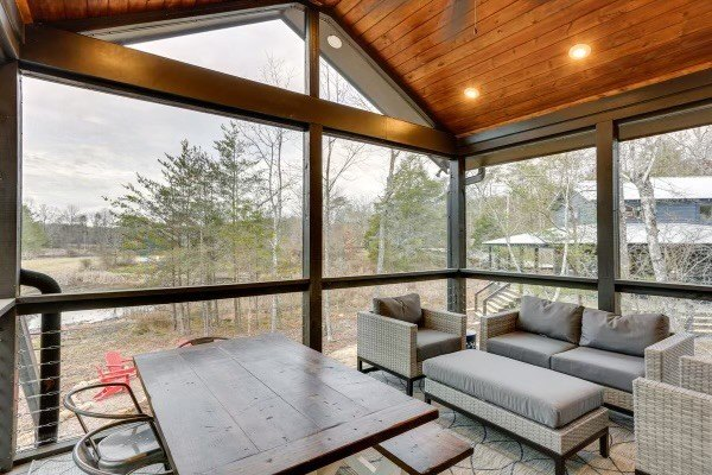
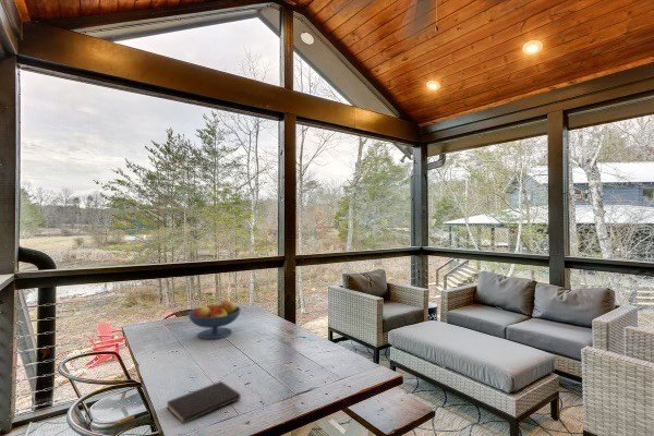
+ hardcover book (204, 400)
+ fruit bowl (215, 318)
